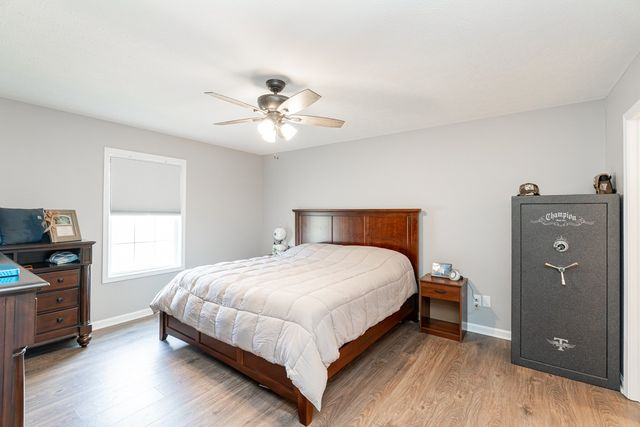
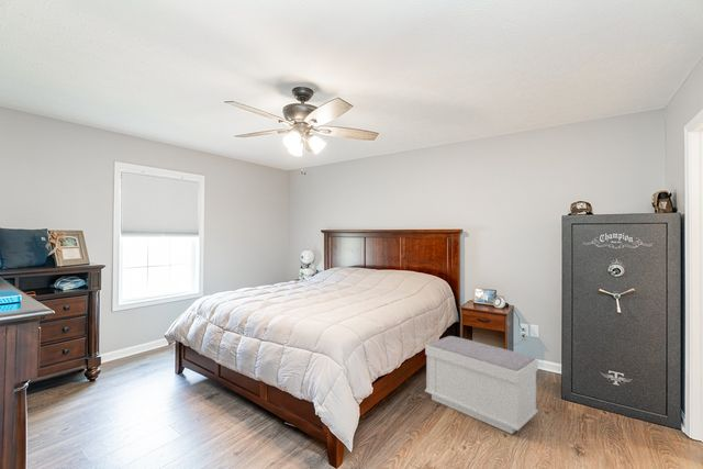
+ bench (478, 378)
